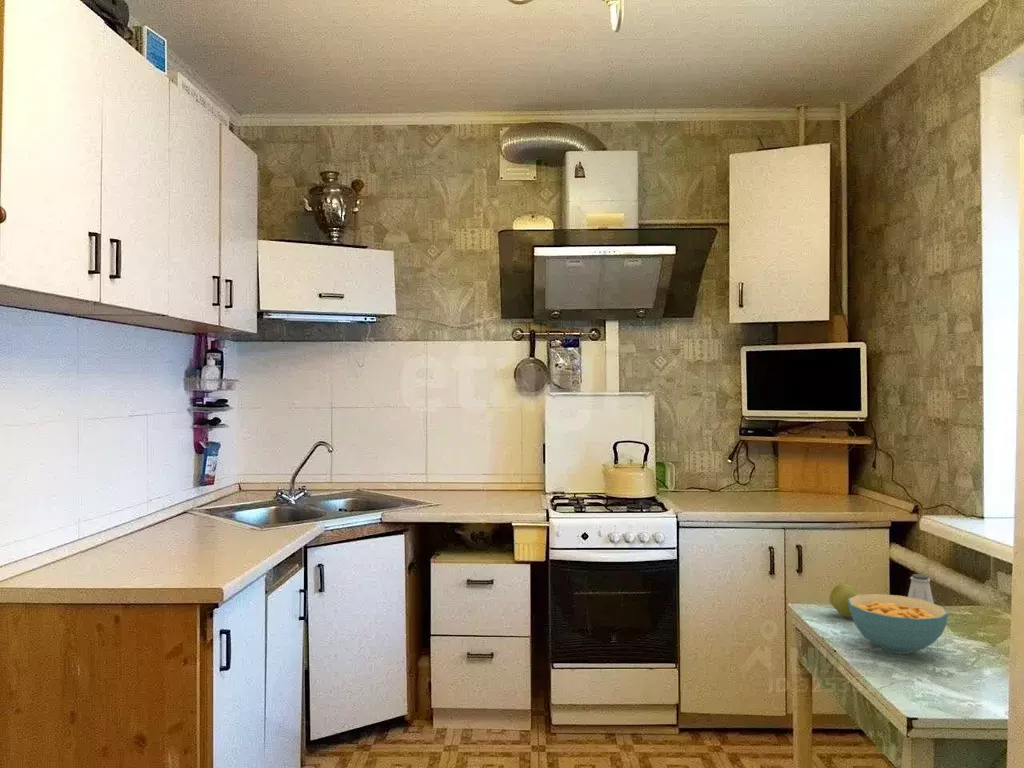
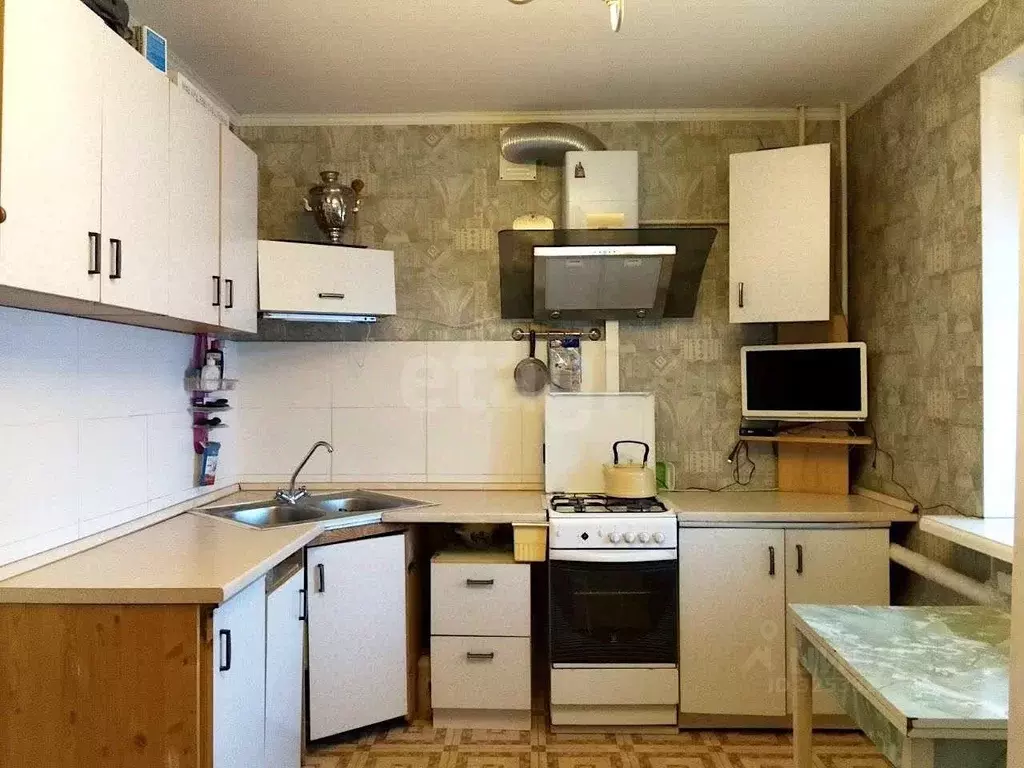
- cereal bowl (896, 627)
- apple (847, 600)
- saltshaker (920, 595)
